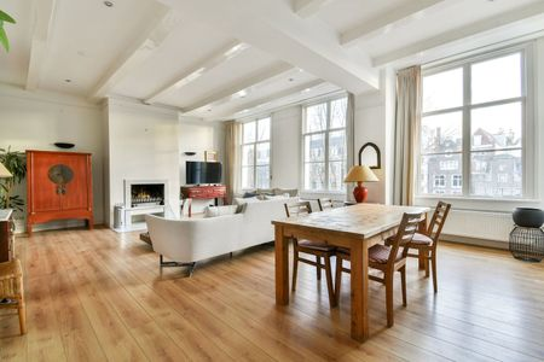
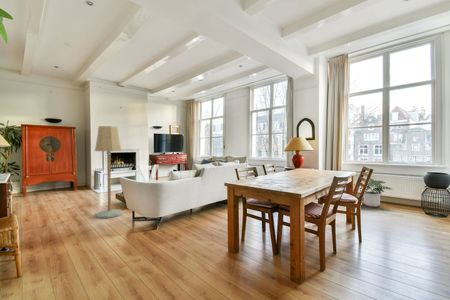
+ potted plant (372, 192)
+ floor lamp (108, 170)
